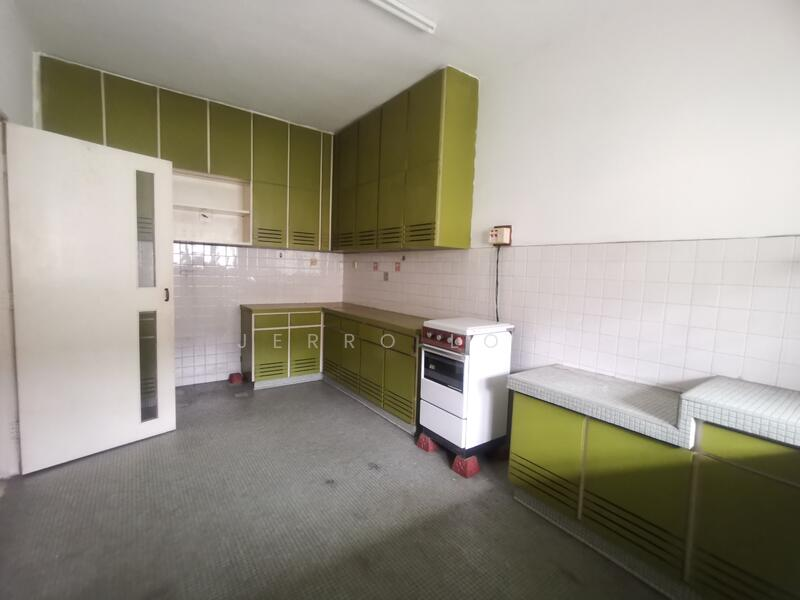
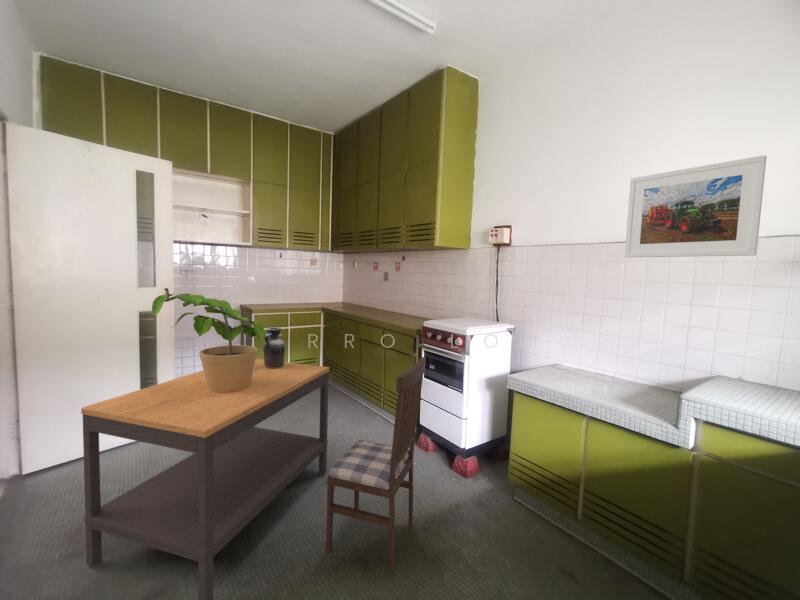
+ side table (230, 447)
+ dining chair (378, 451)
+ potted plant (203, 349)
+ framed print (686, 212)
+ ceramic jug (273, 347)
